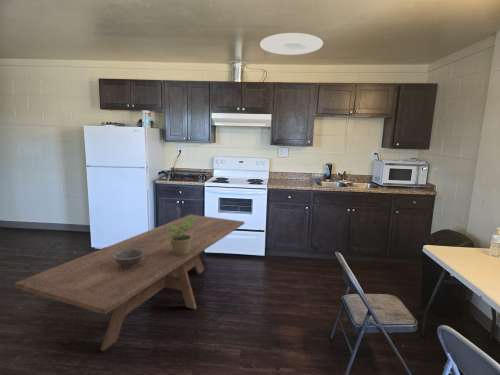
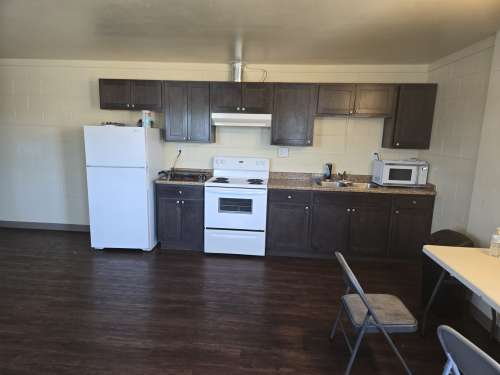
- ceiling light (291, 41)
- dining table (165, 272)
- decorative bowl (129, 259)
- potted plant (180, 235)
